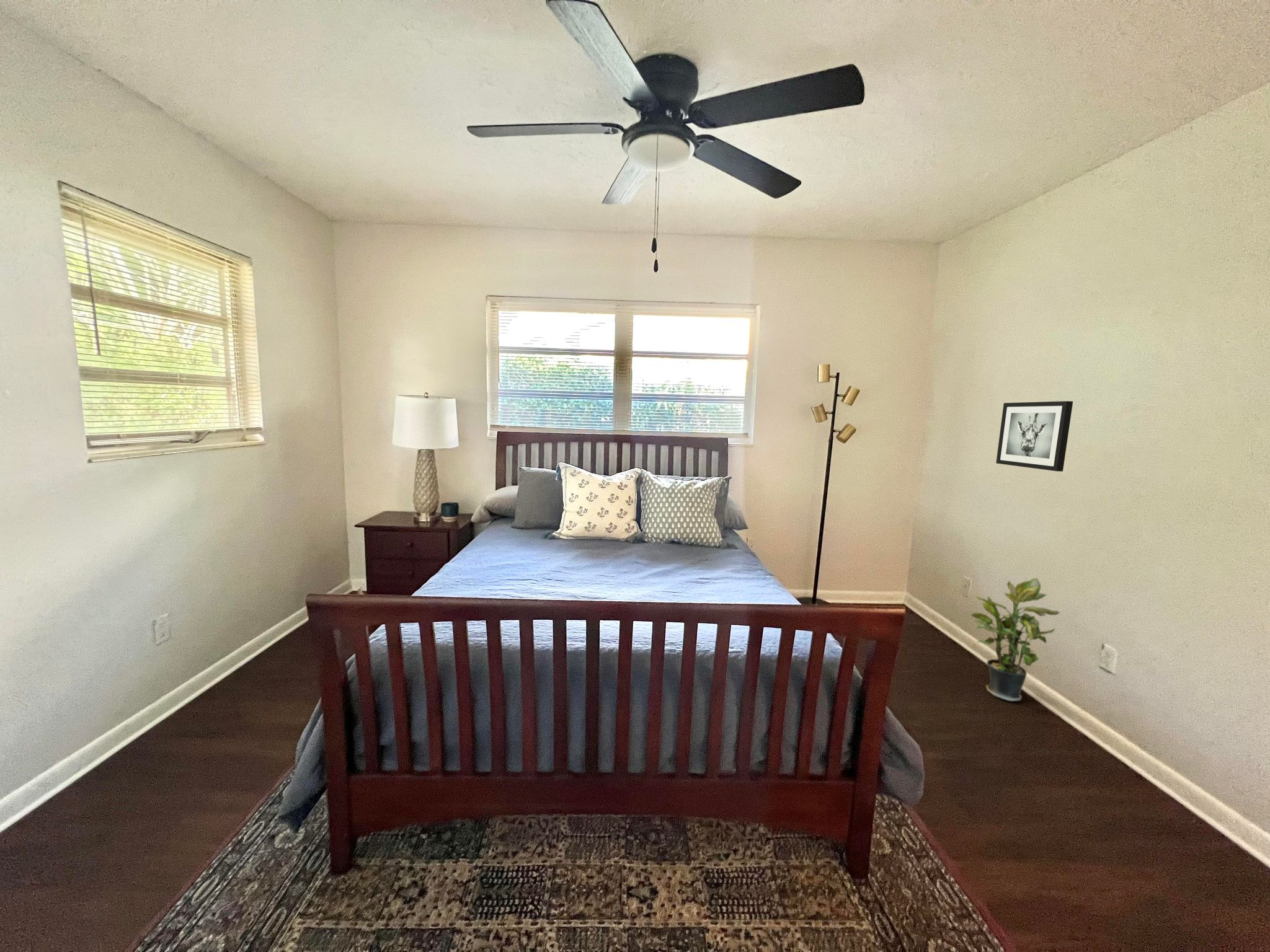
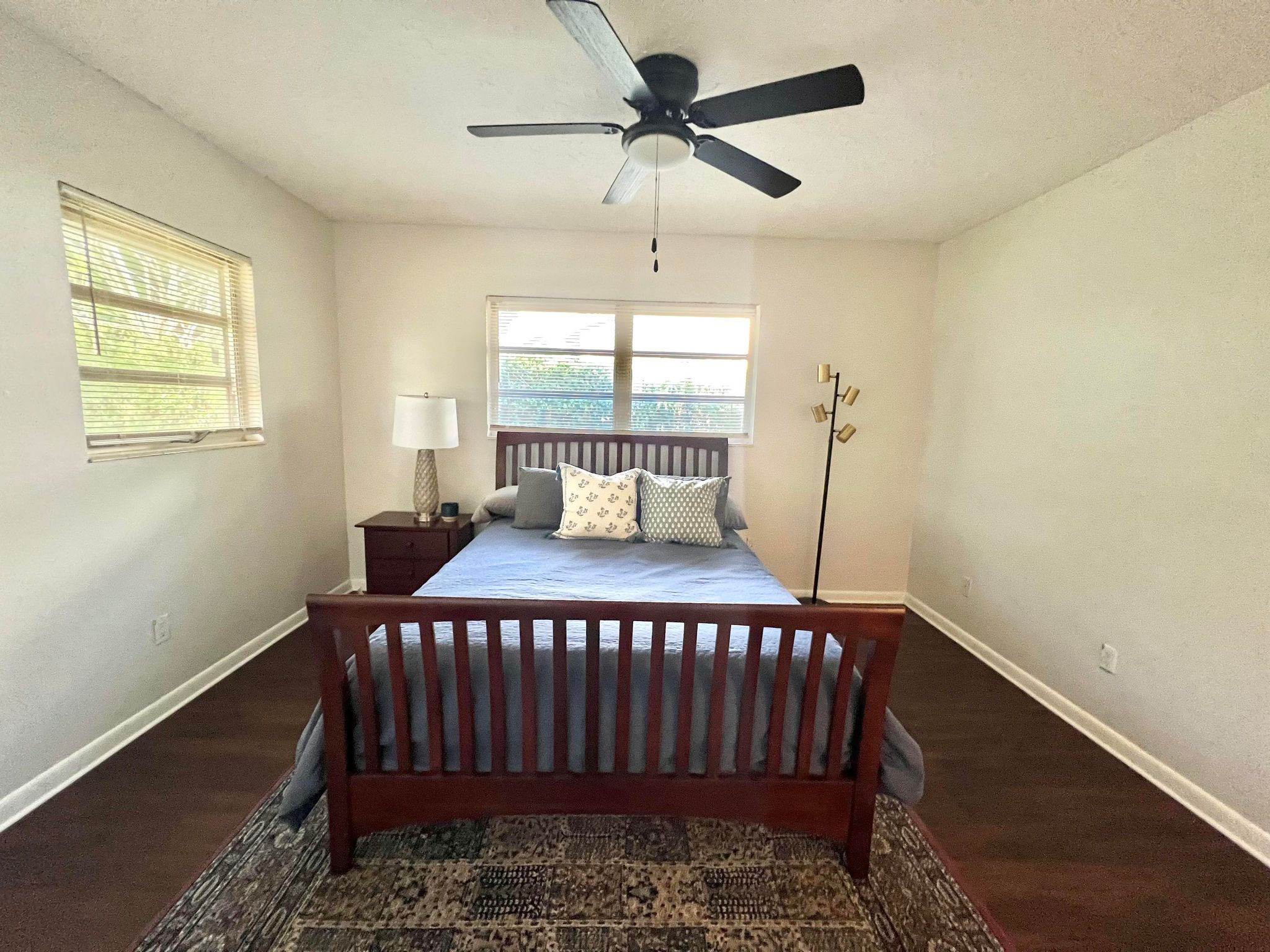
- wall art (1031, 434)
- potted plant (1012, 635)
